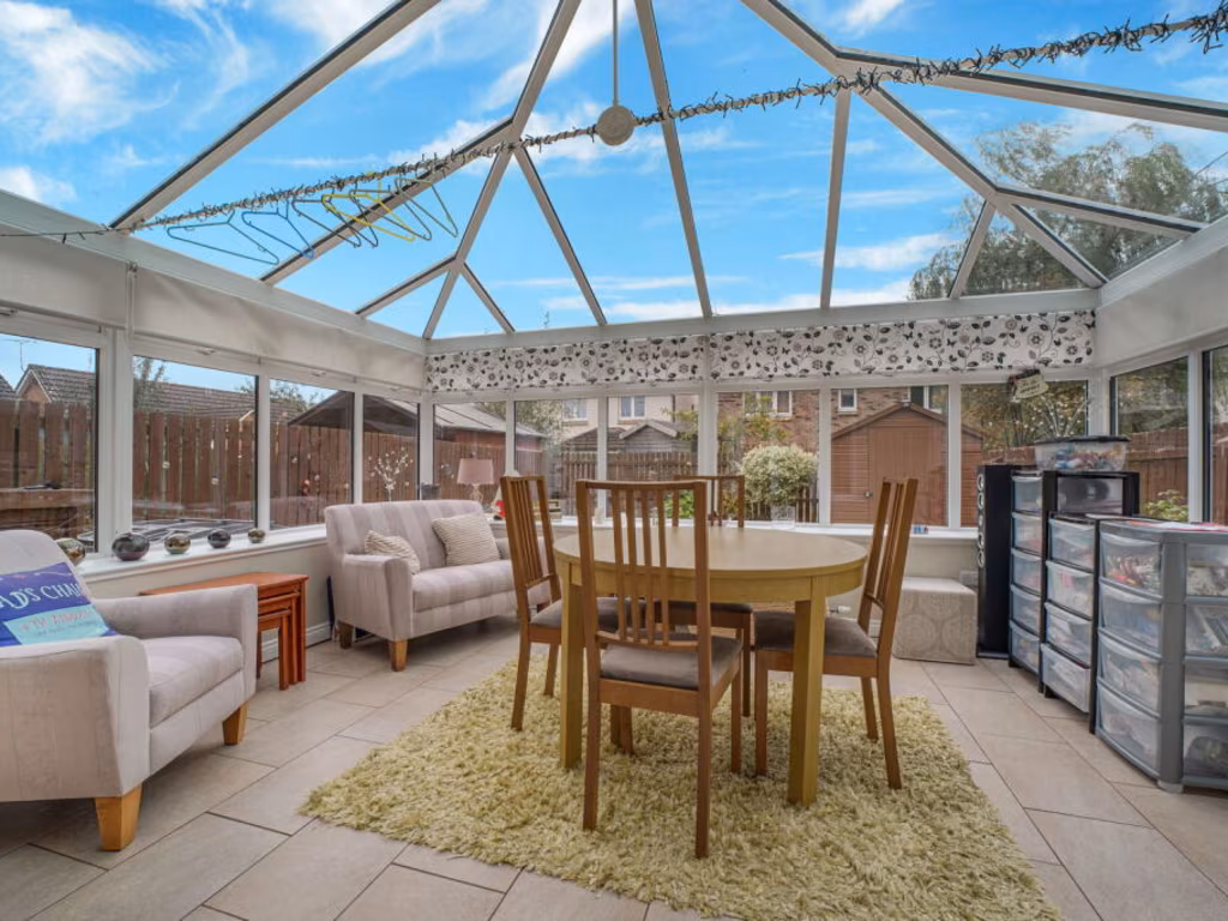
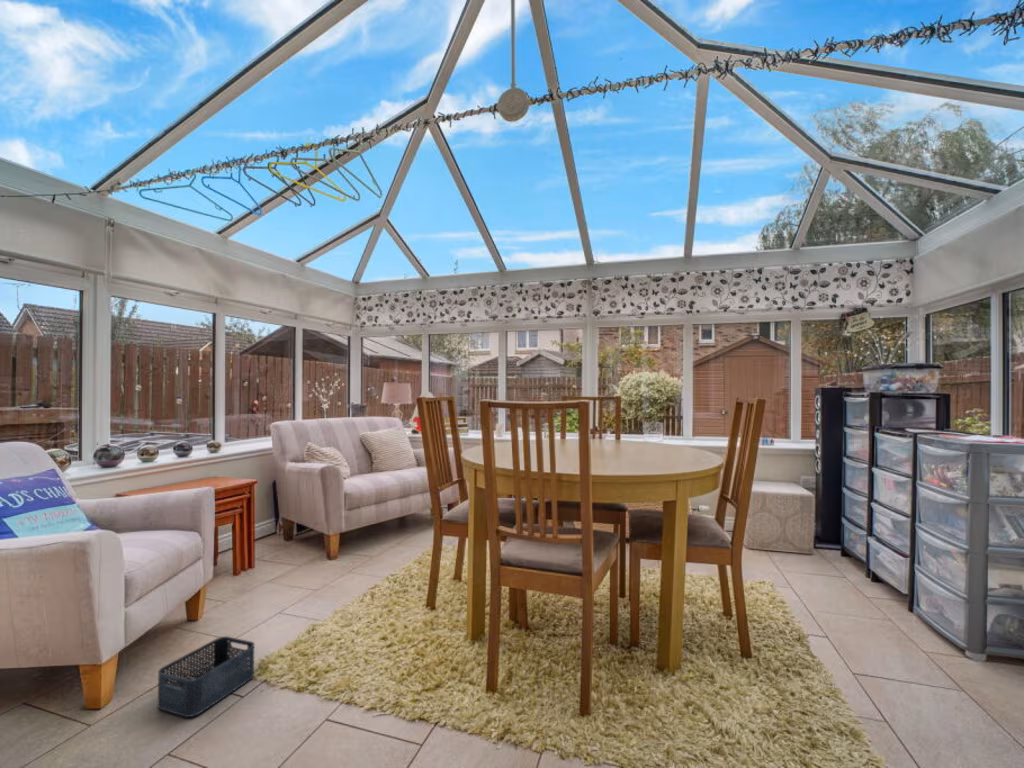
+ storage bin (208, 673)
